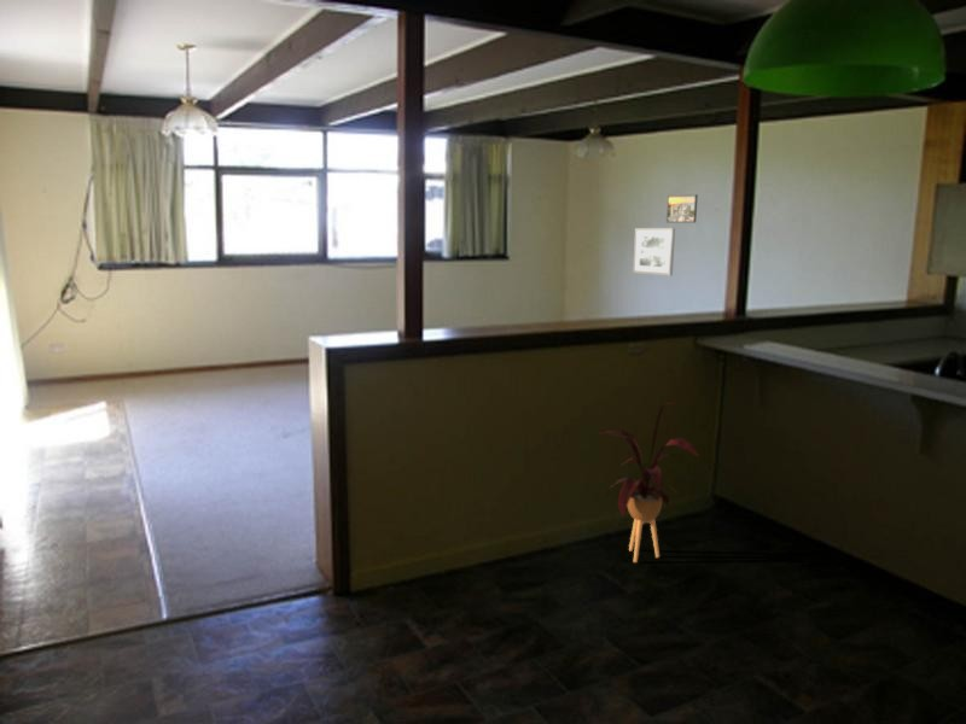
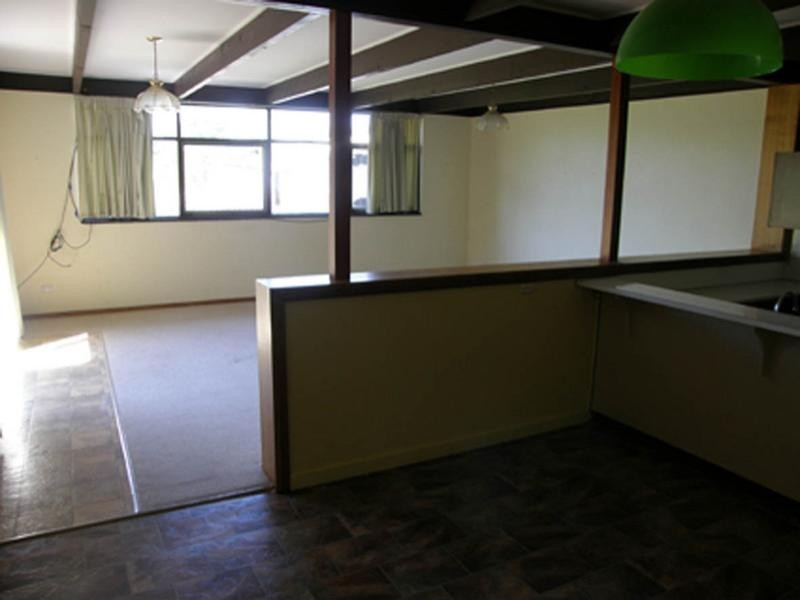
- wall art (653, 251)
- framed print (681, 209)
- house plant (642, 481)
